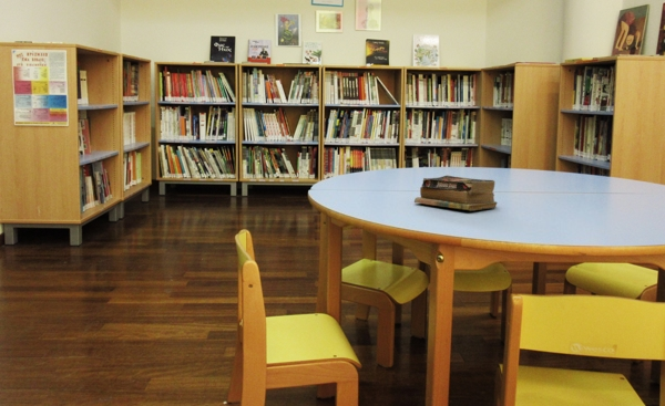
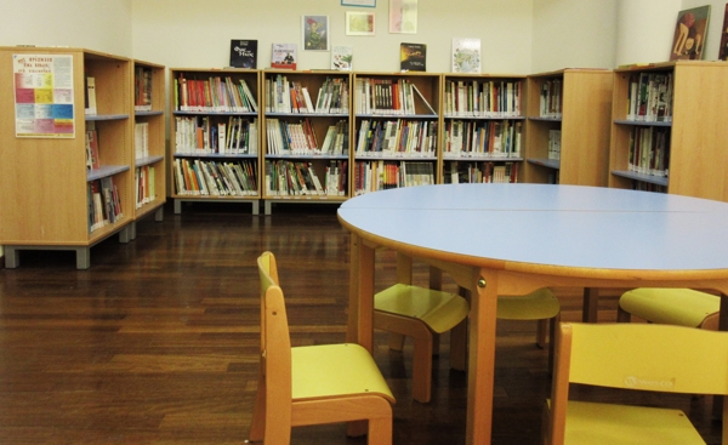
- books (454, 191)
